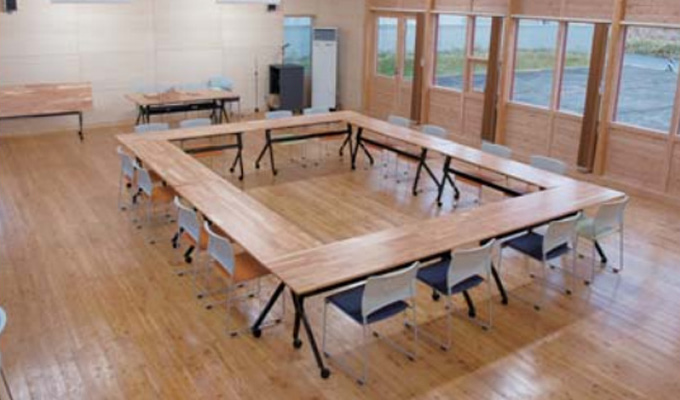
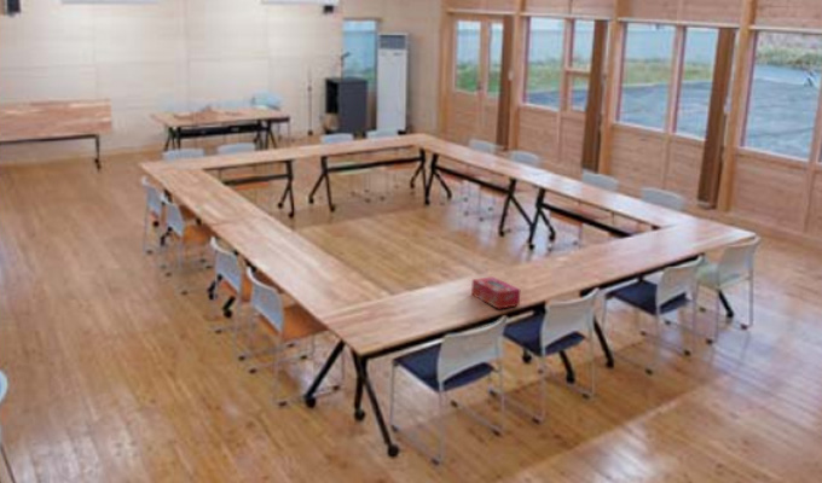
+ tissue box (494, 292)
